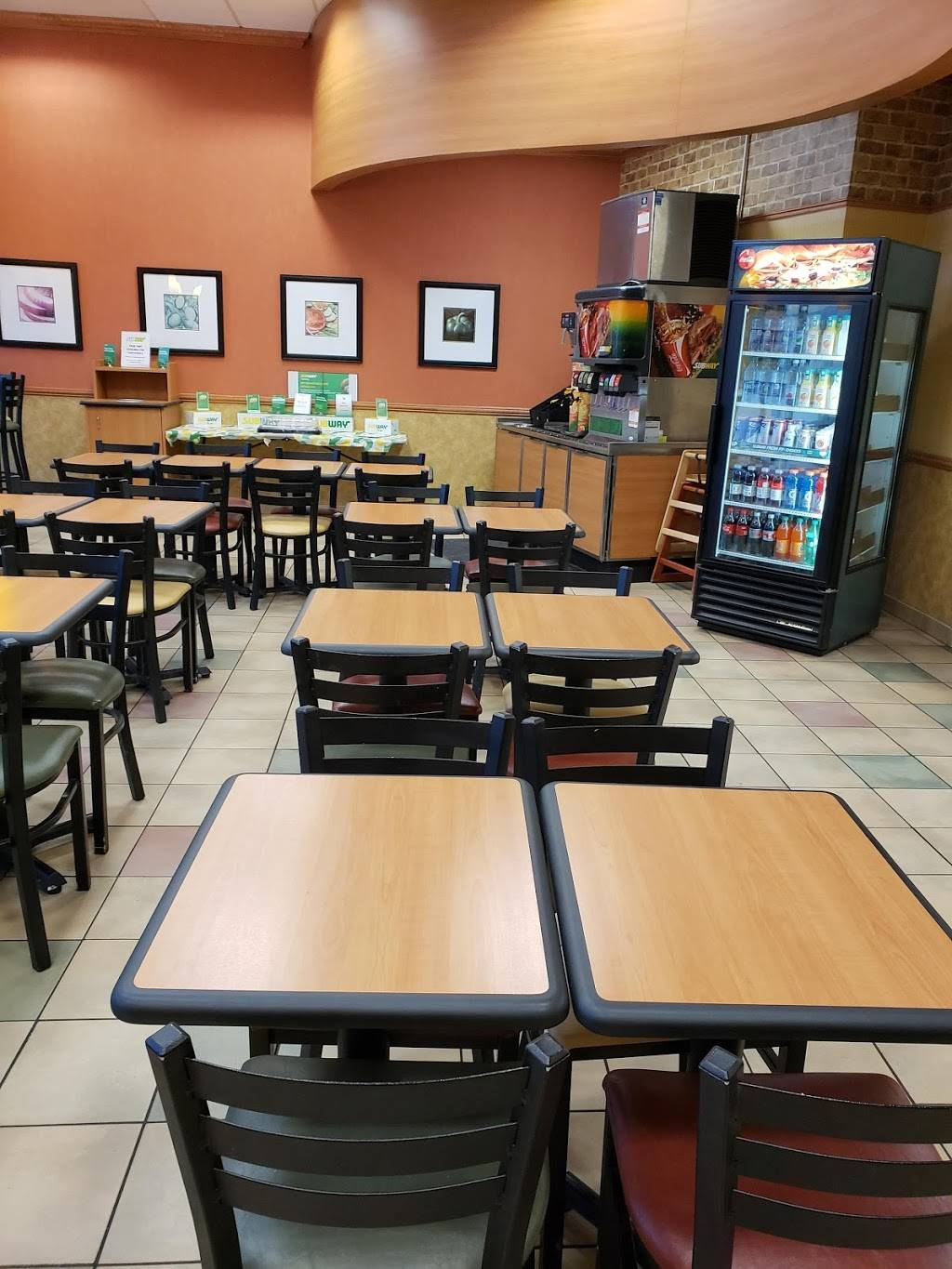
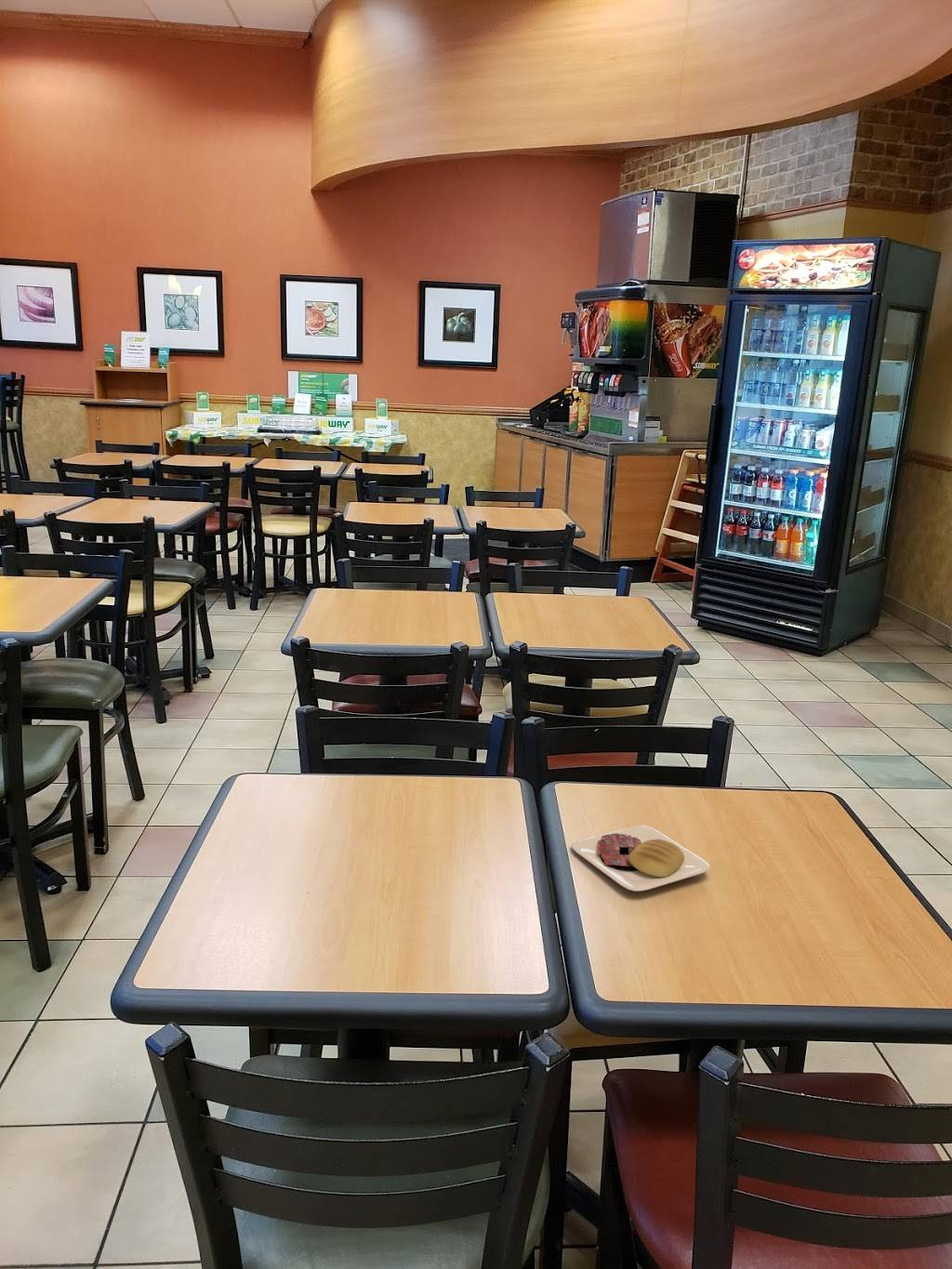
+ sandwich (640, 853)
